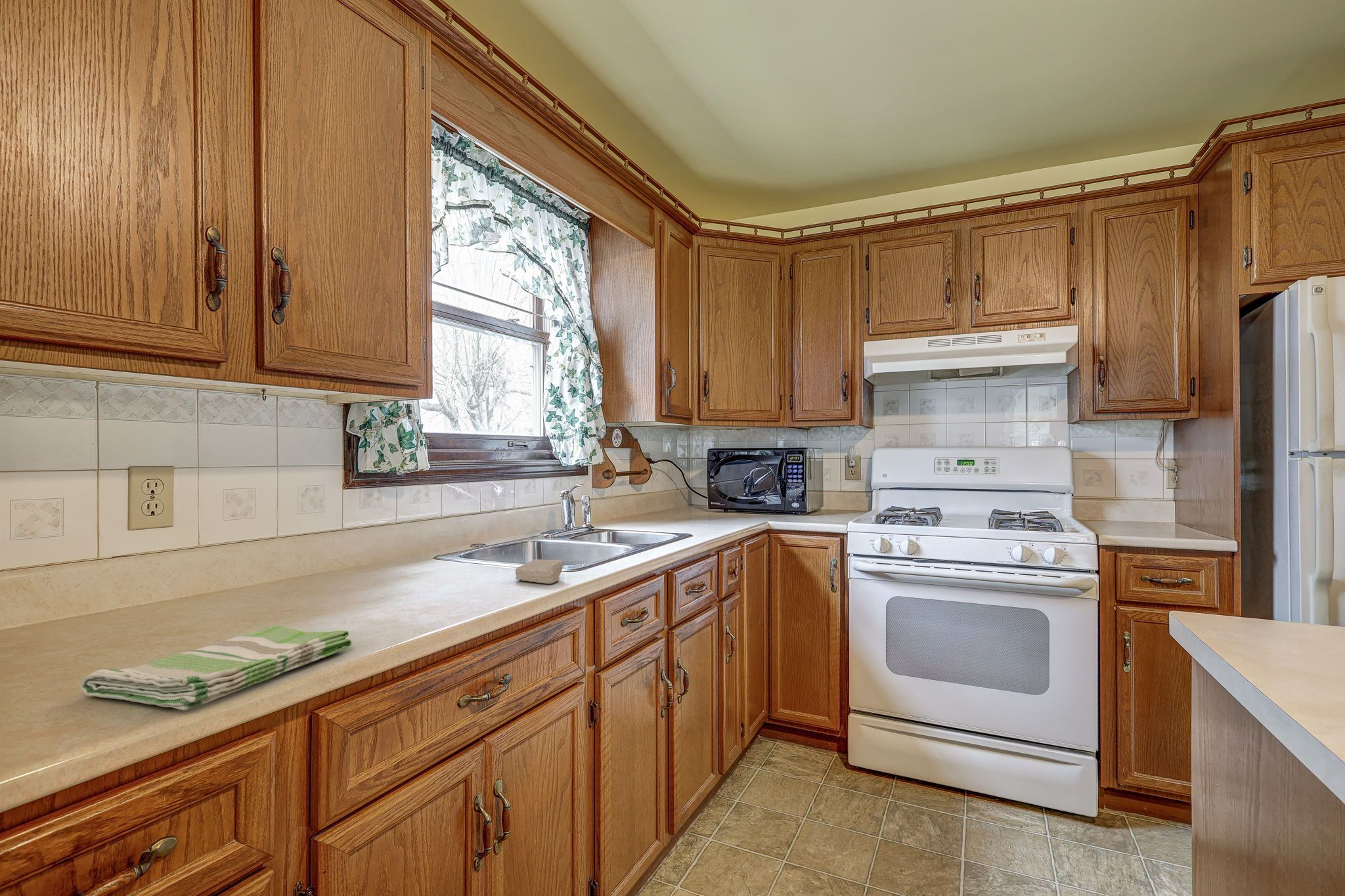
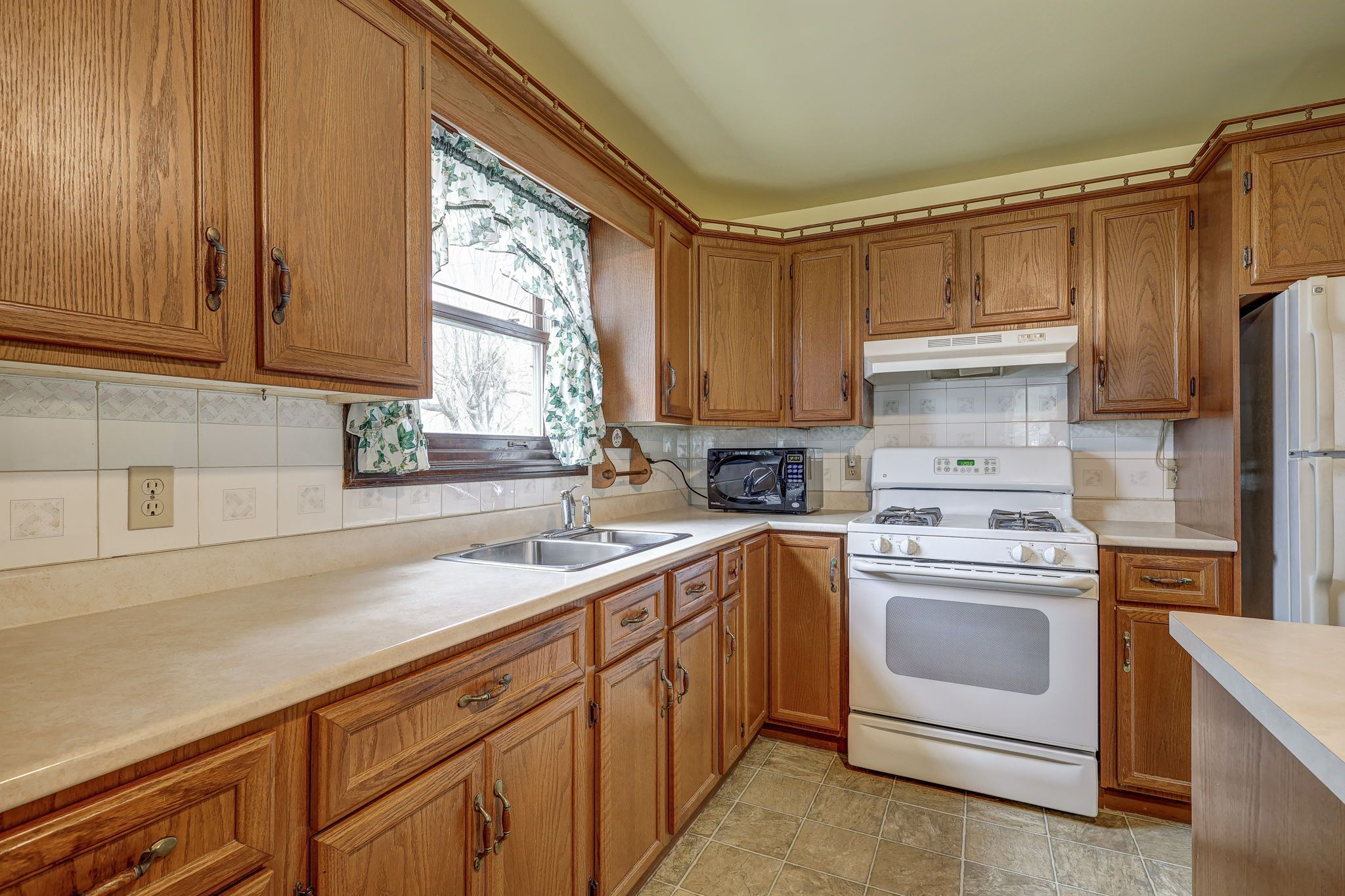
- dish towel (230, 656)
- soap bar (539, 570)
